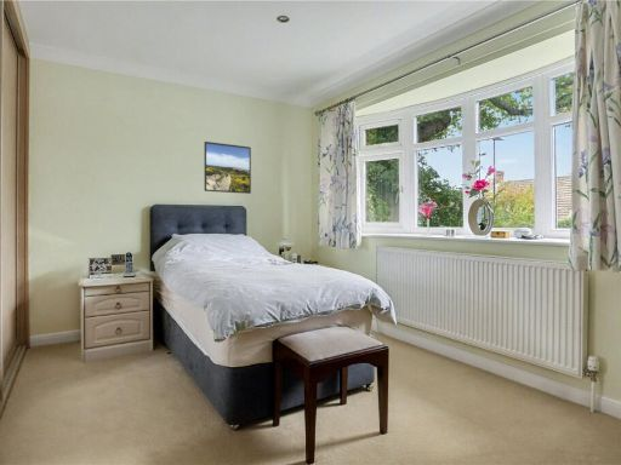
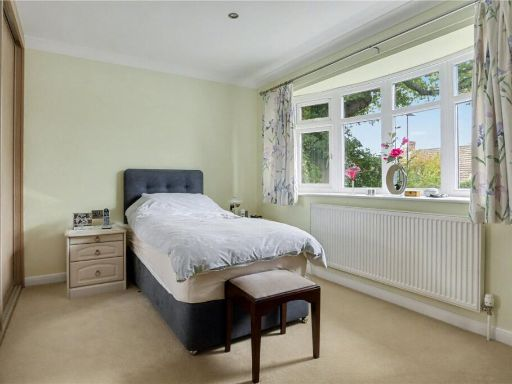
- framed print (228, 168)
